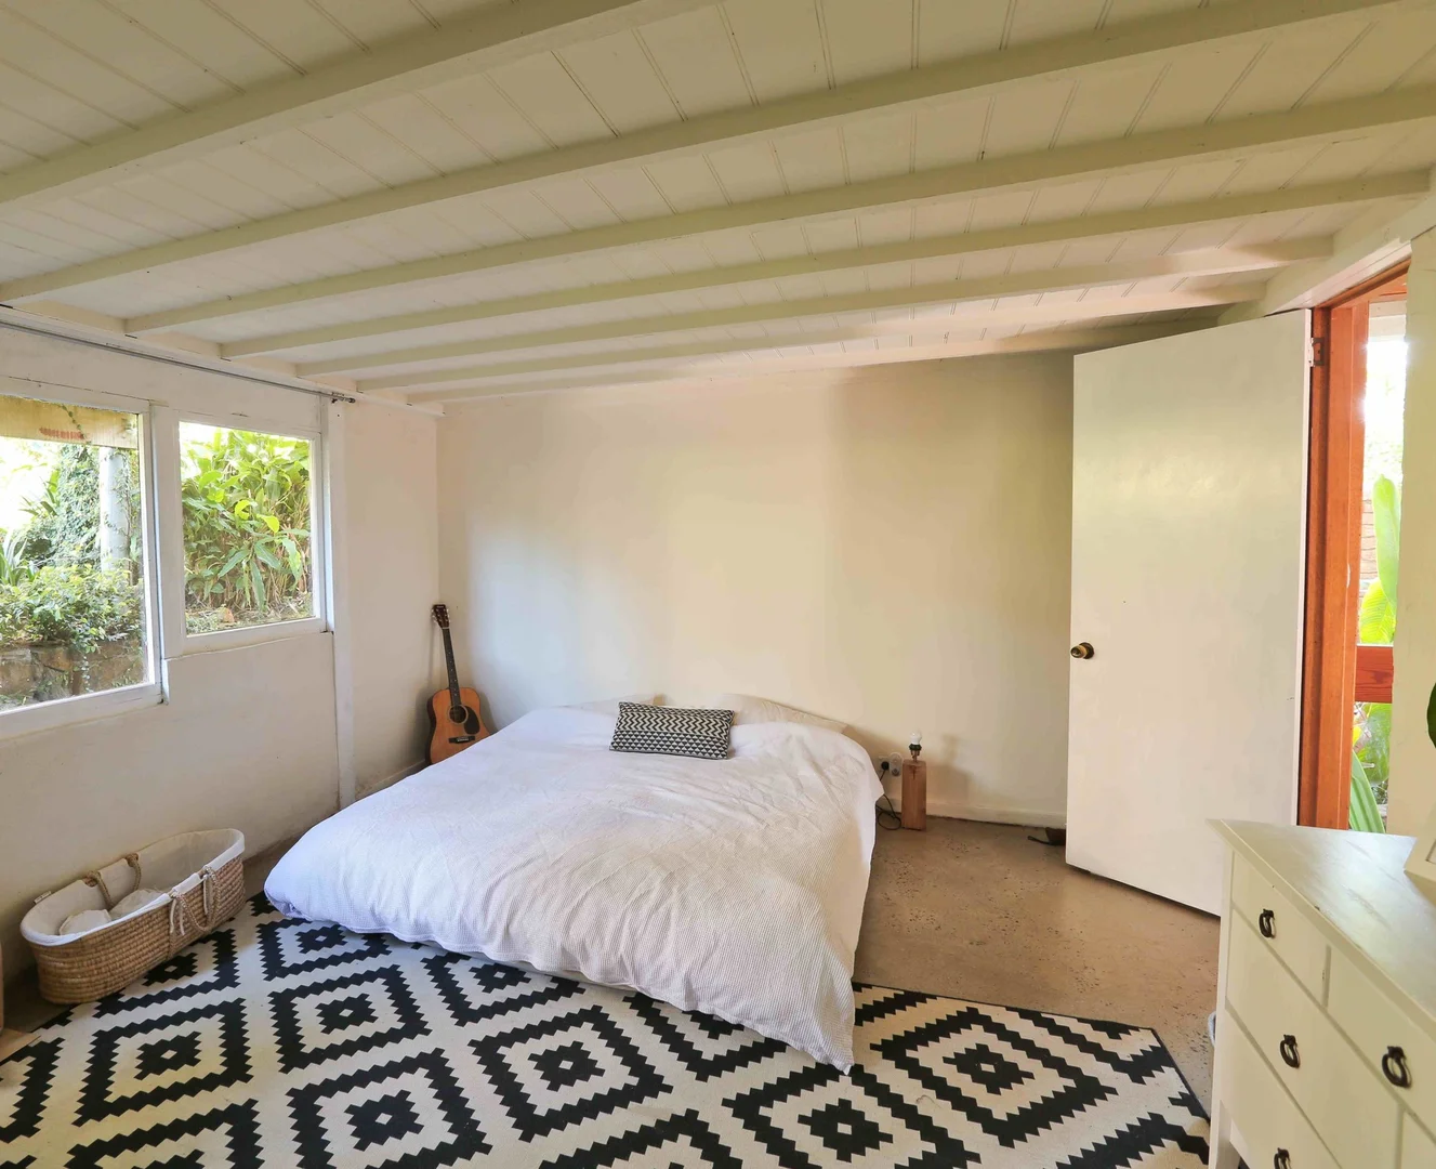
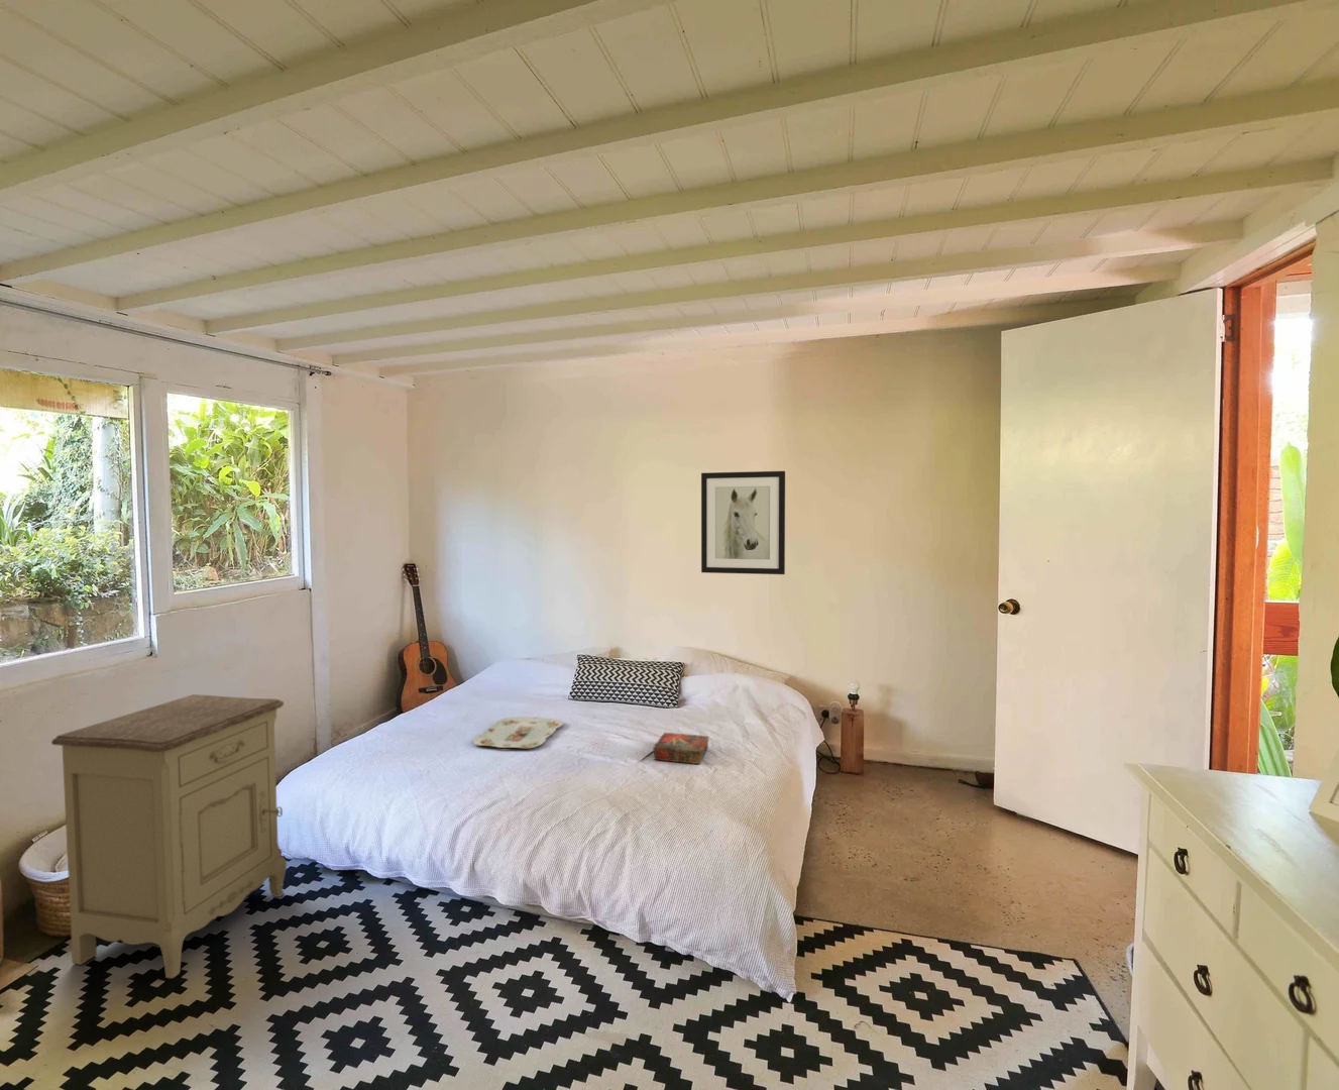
+ nightstand (191, 823)
+ wall art (742, 523)
+ book (681, 746)
+ serving tray (519, 732)
